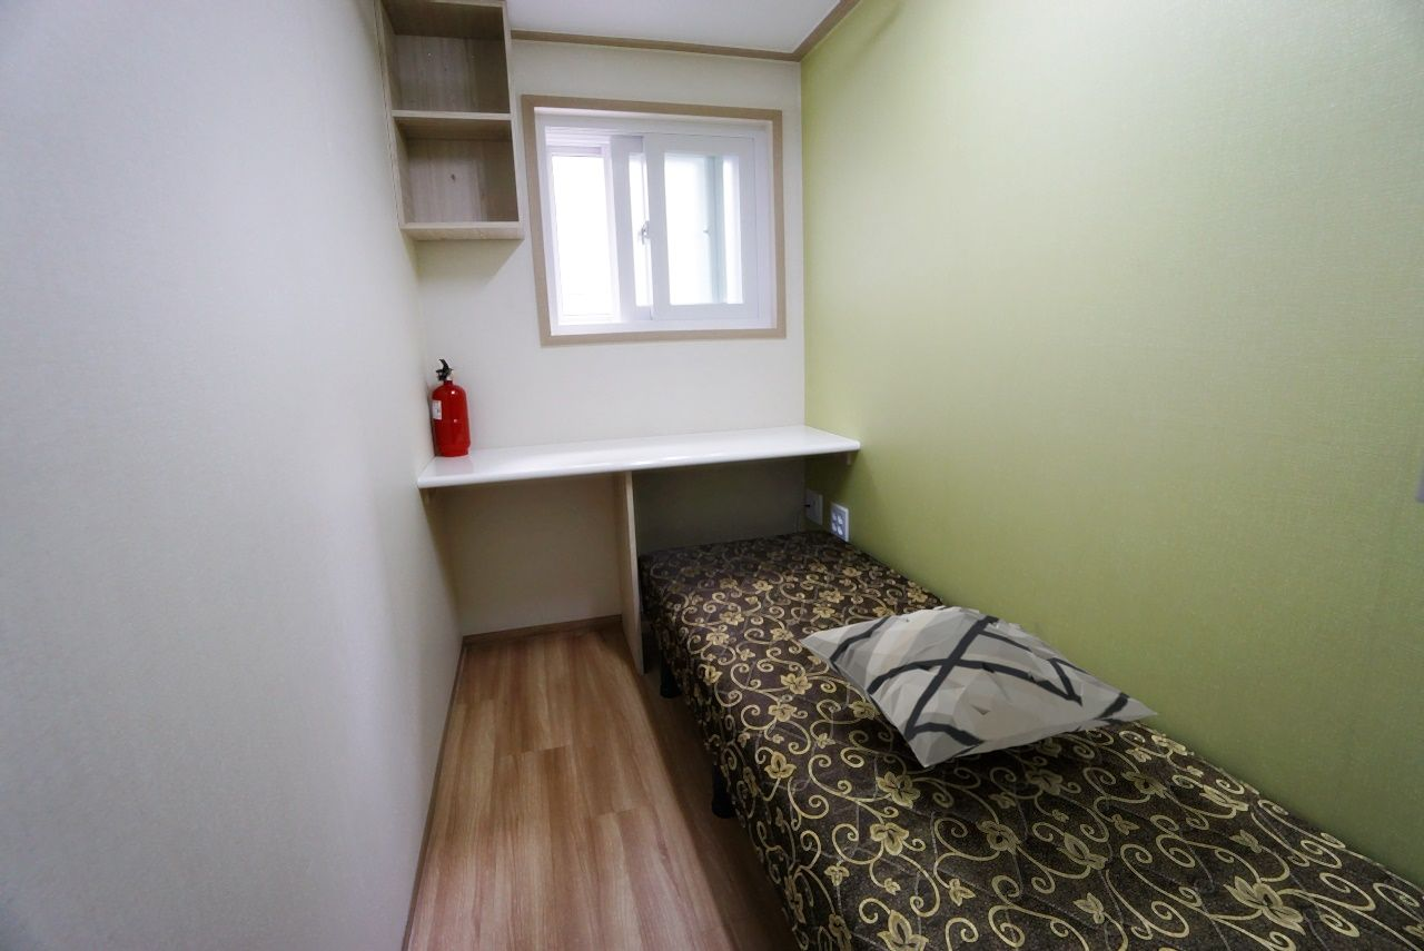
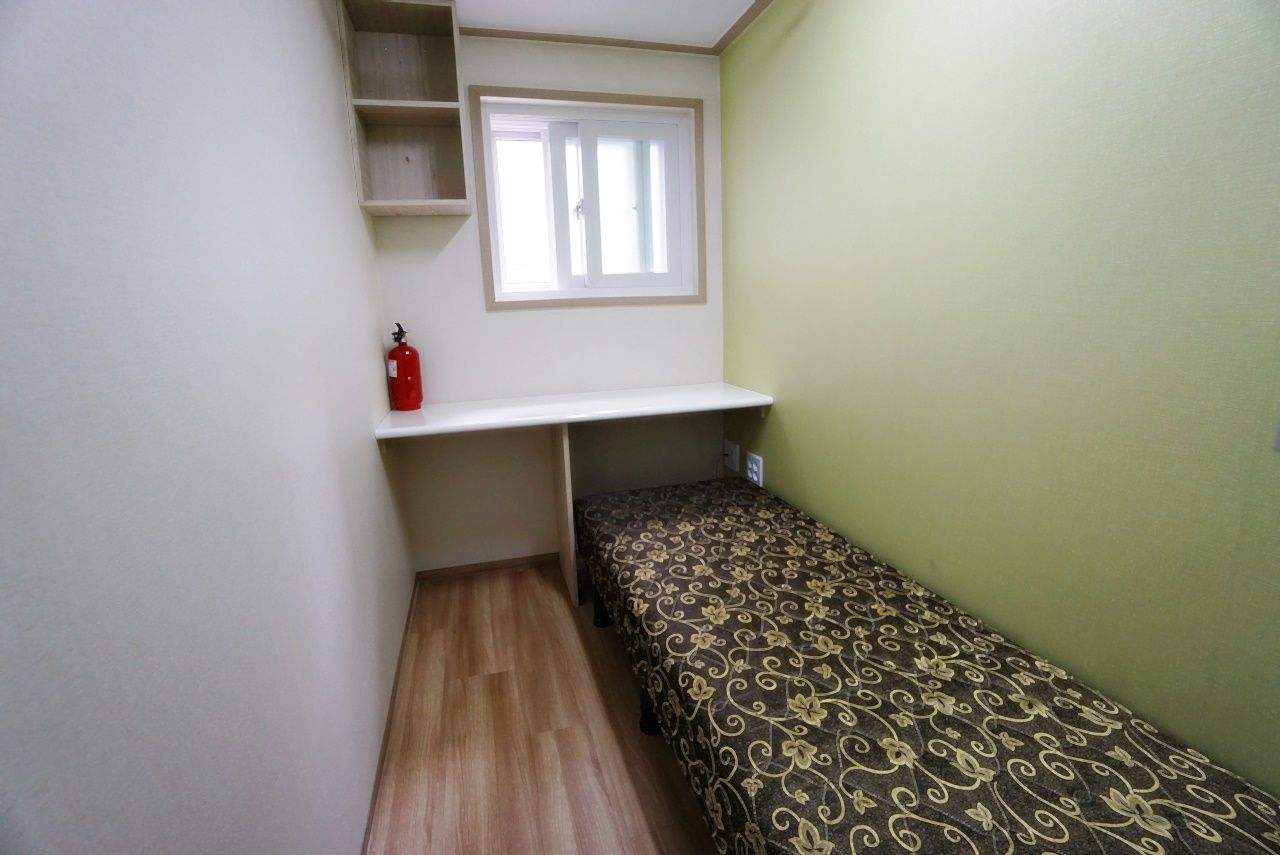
- decorative pillow (953, 672)
